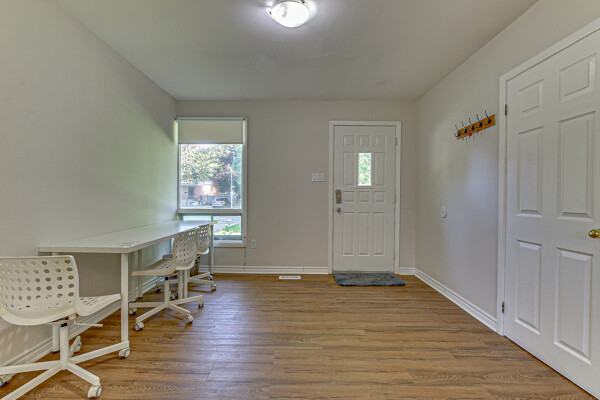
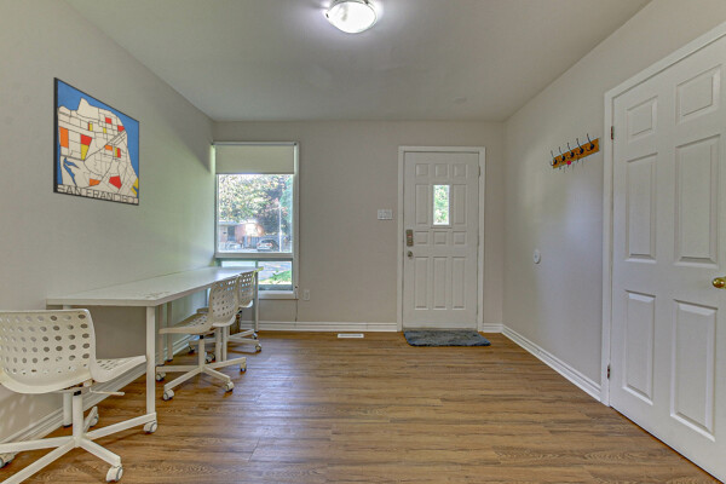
+ wall art (103, 151)
